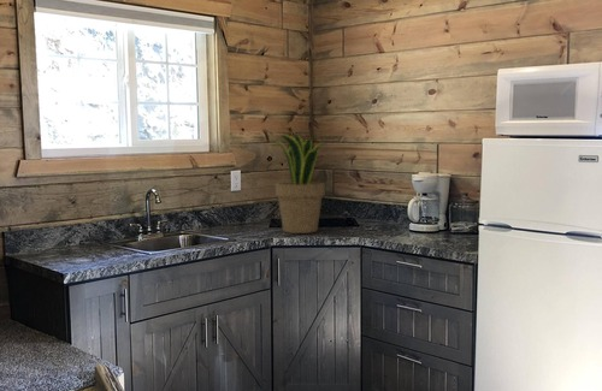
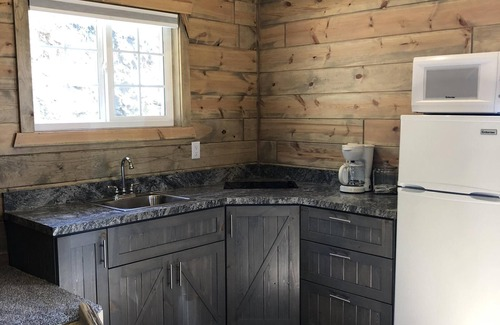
- potted plant (300, 182)
